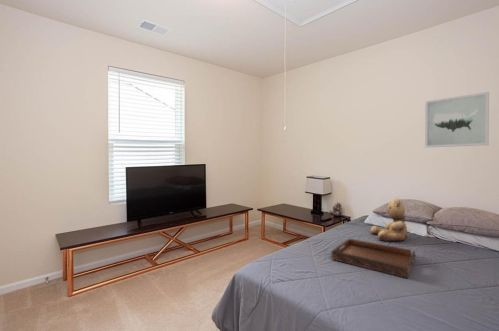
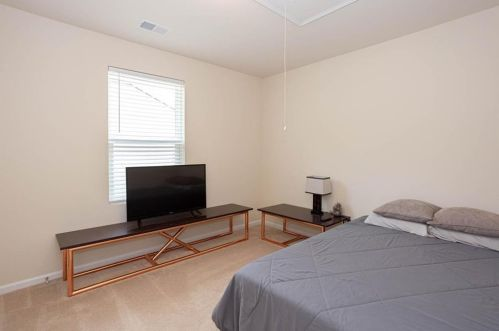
- teddy bear (390, 216)
- wall art (454, 121)
- serving tray (373, 255)
